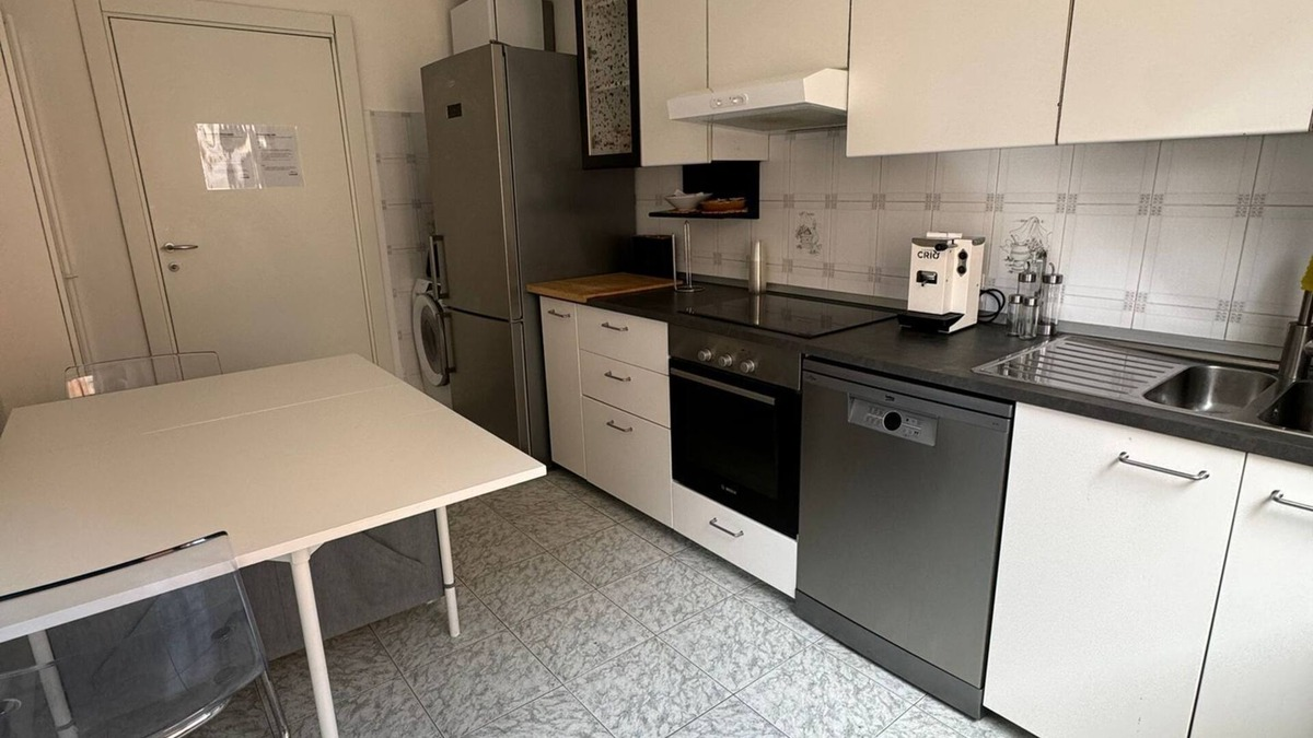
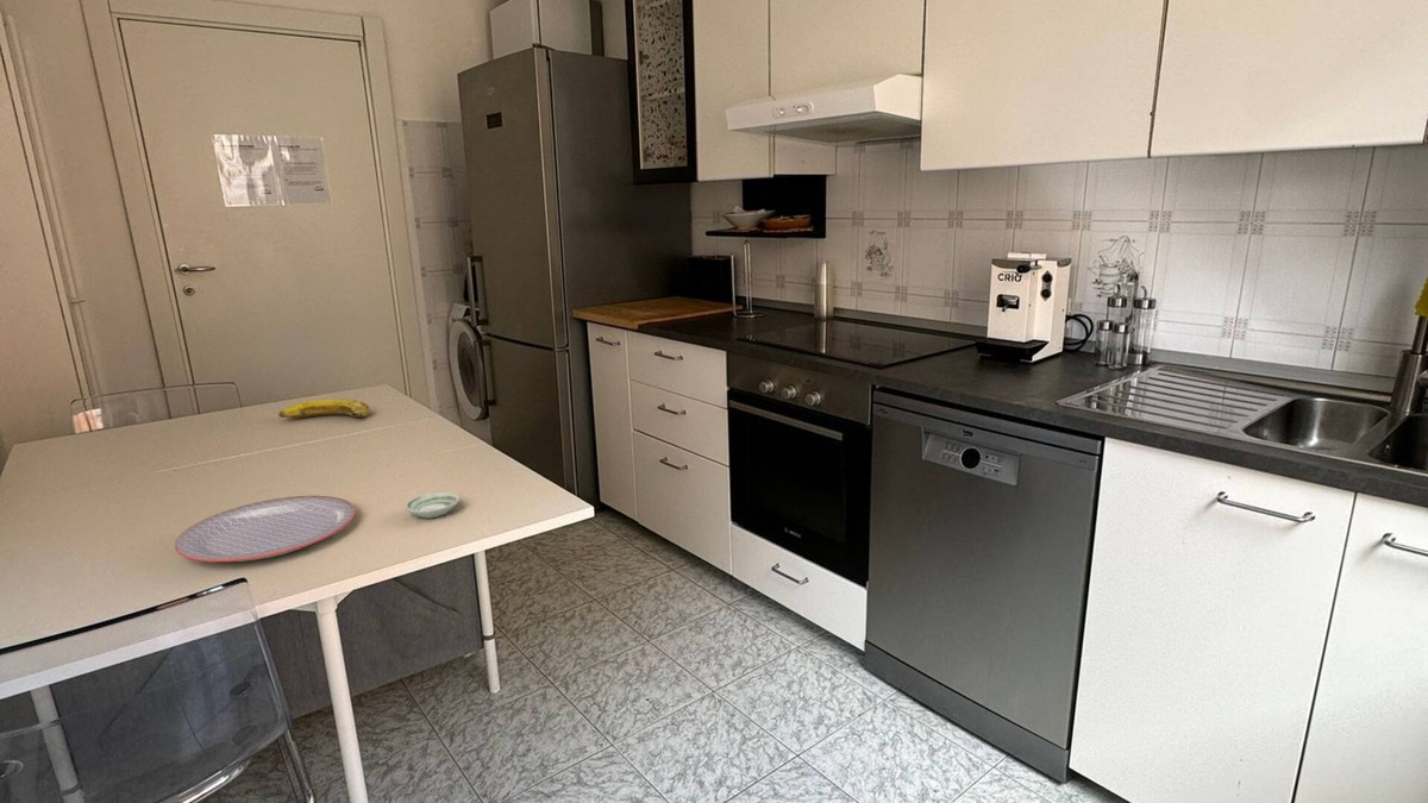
+ saucer (432, 507)
+ banana (328, 410)
+ plate (270, 529)
